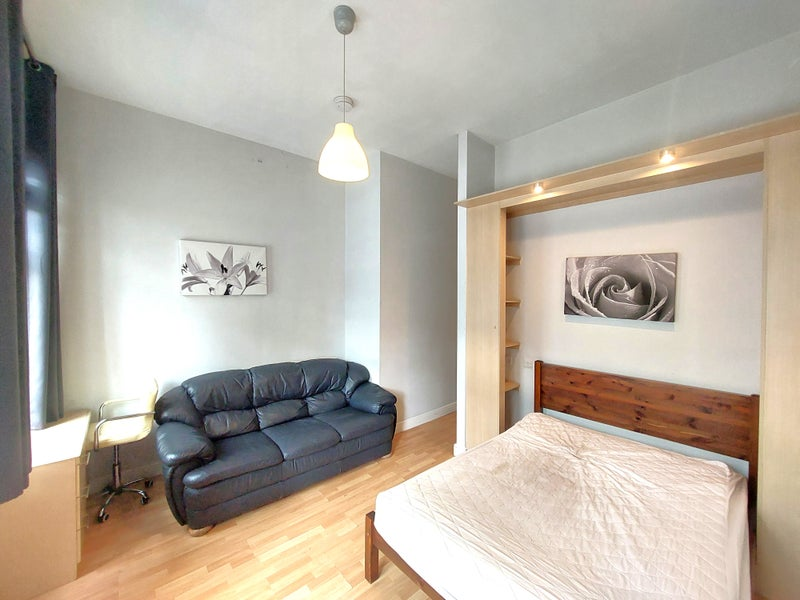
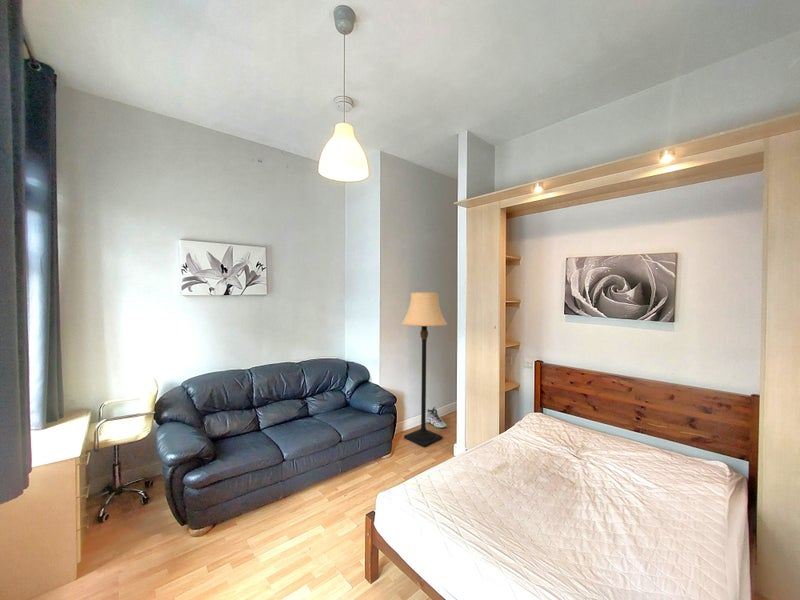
+ sneaker (435, 416)
+ lamp (424, 365)
